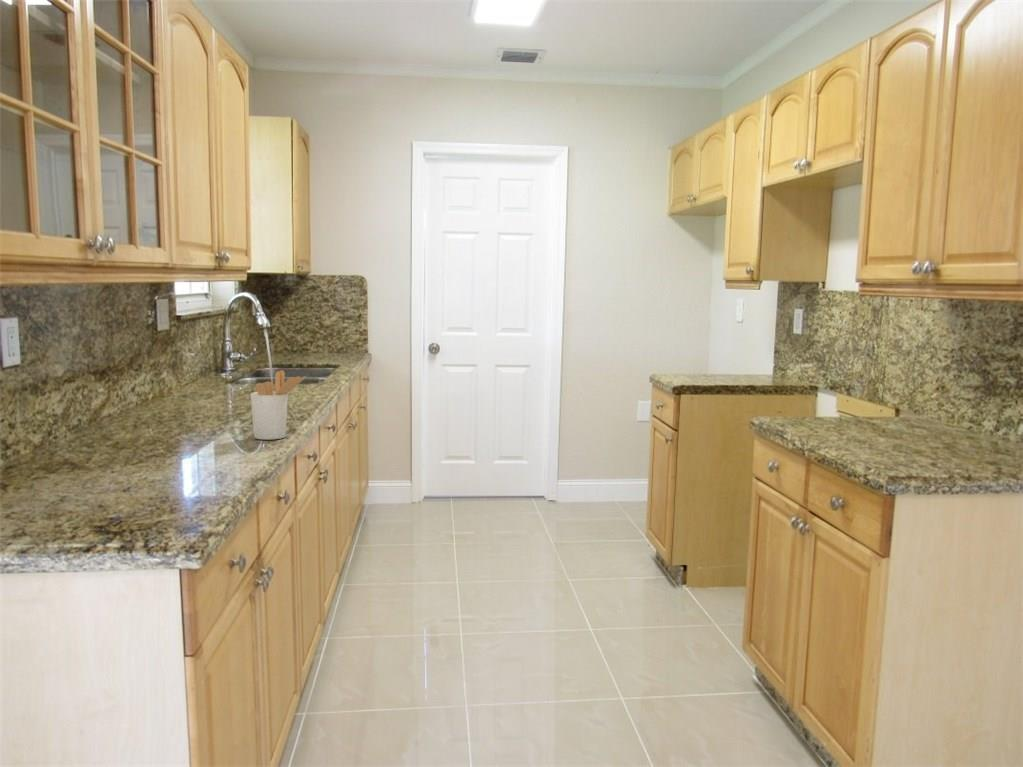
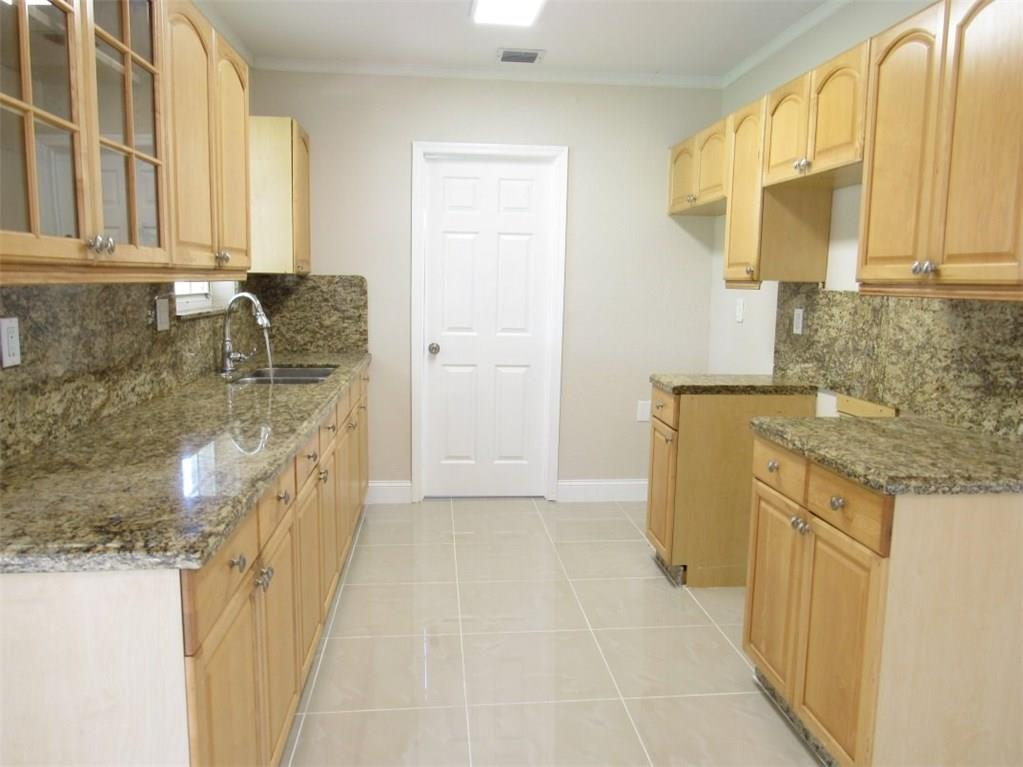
- utensil holder (278, 404)
